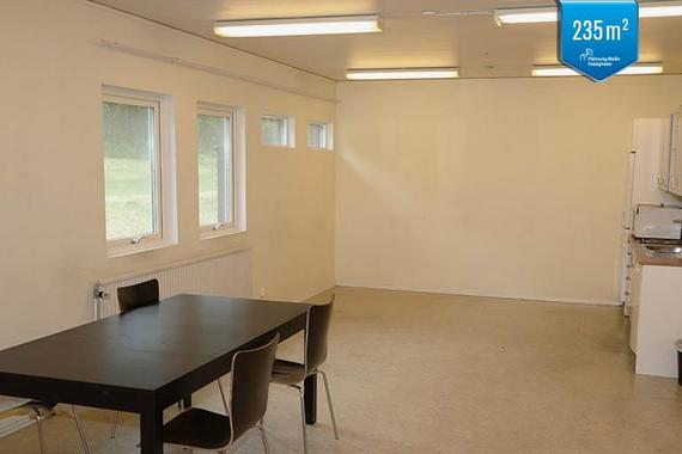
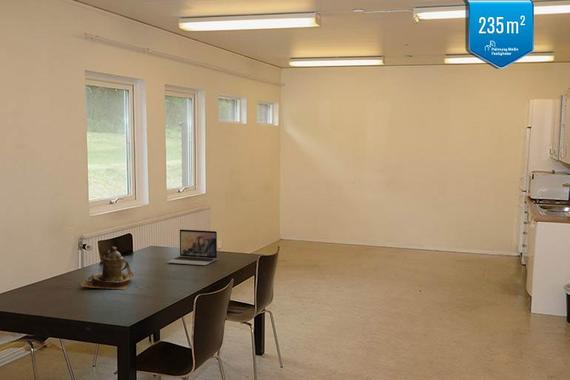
+ teapot (107, 265)
+ laptop (192, 247)
